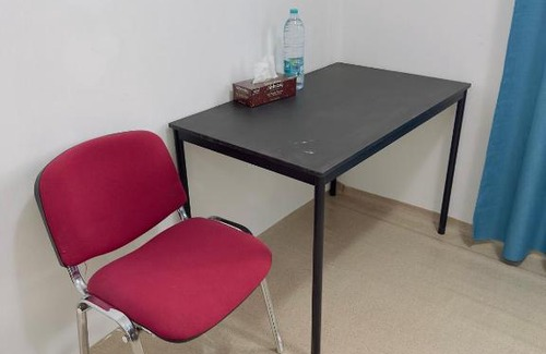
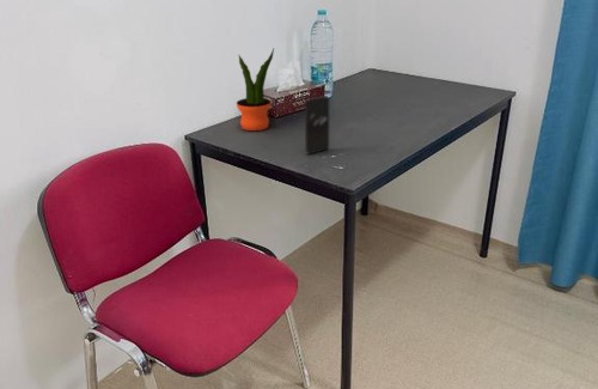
+ potted plant (258, 87)
+ smartphone (317, 124)
